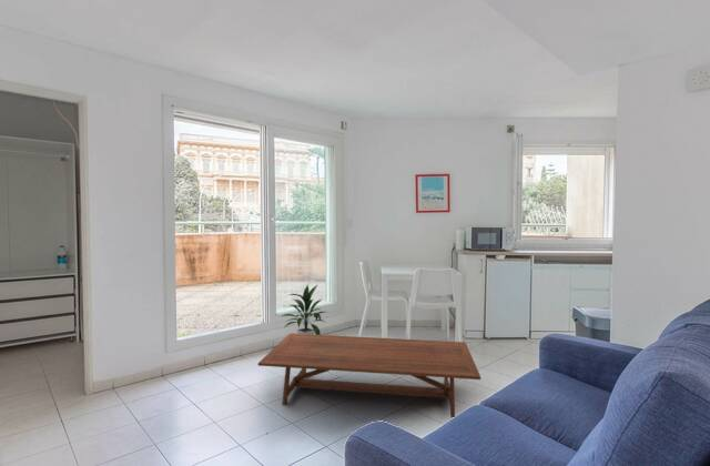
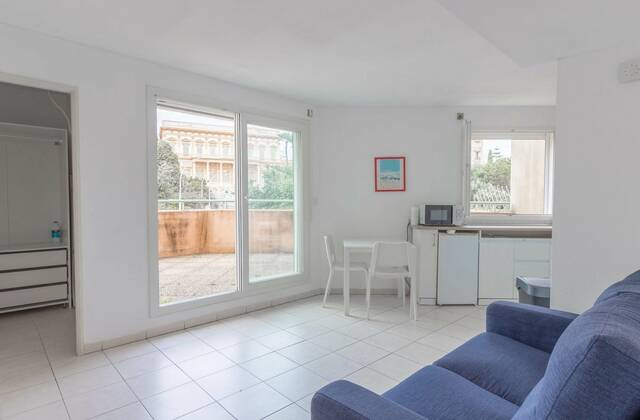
- coffee table (369, 372)
- indoor plant (305, 315)
